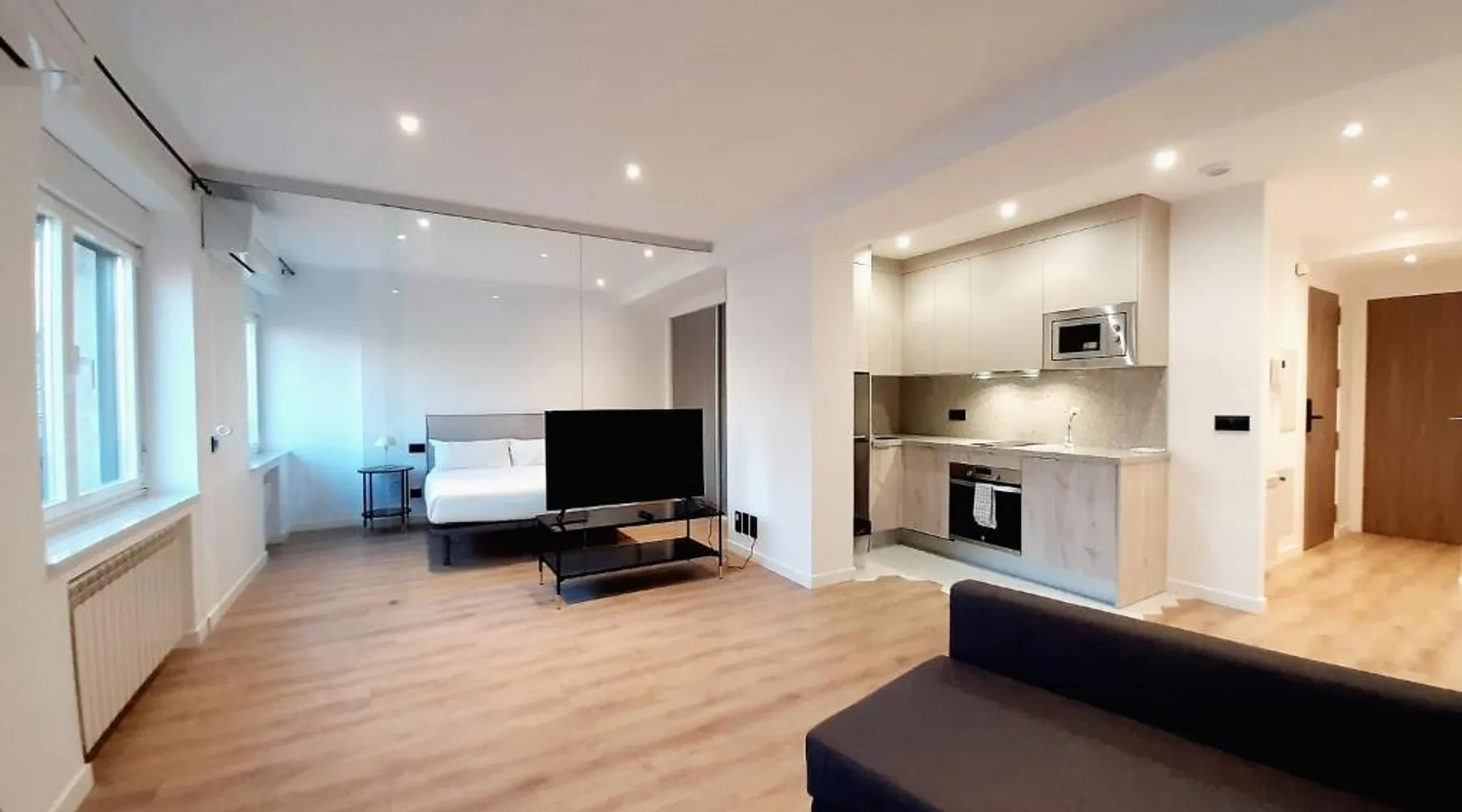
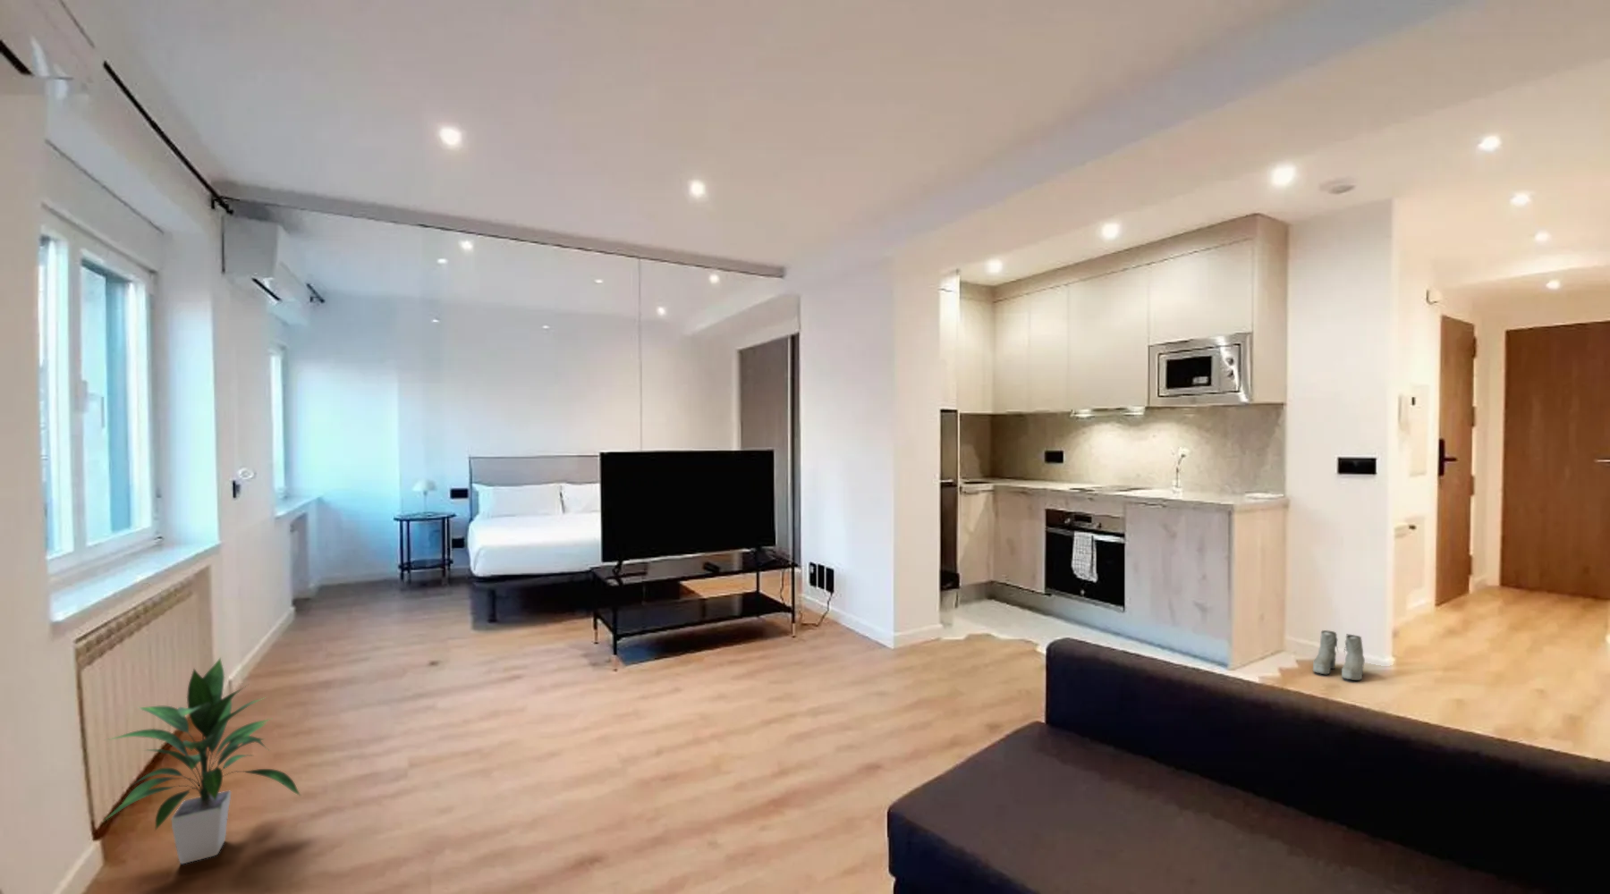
+ indoor plant (207, 762)
+ boots (1336, 654)
